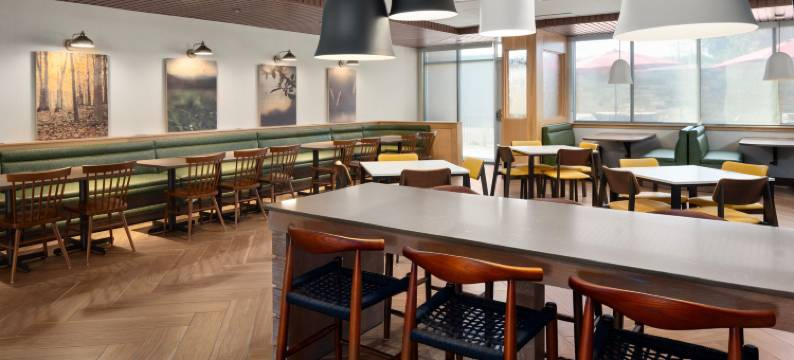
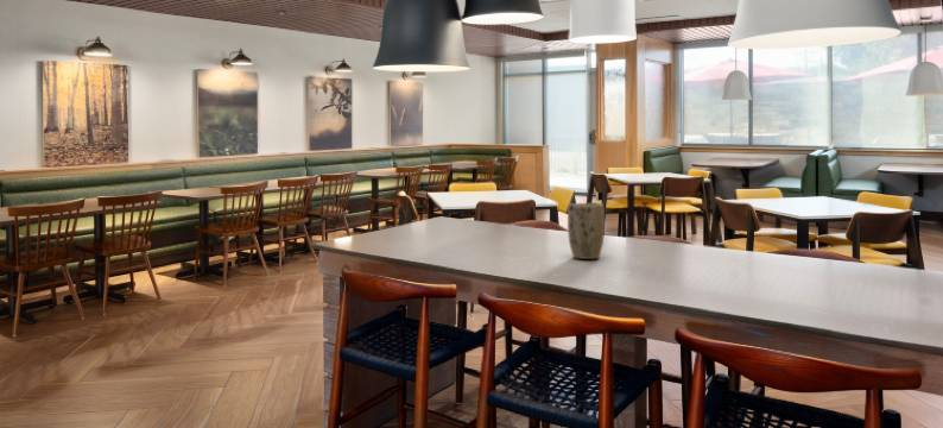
+ plant pot (586, 231)
